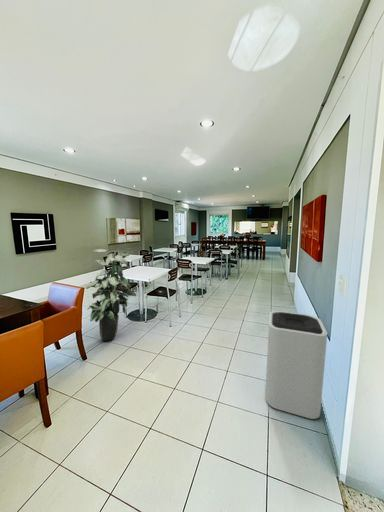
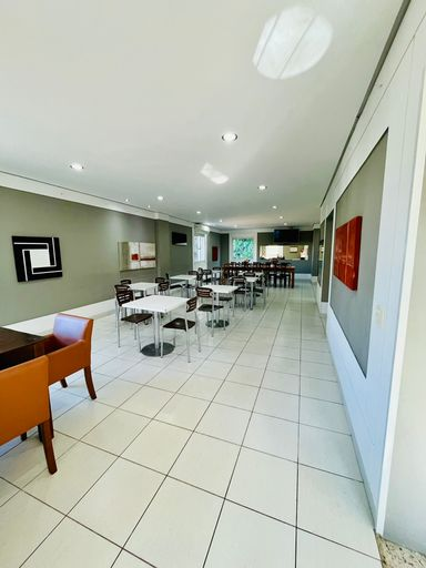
- indoor plant (109, 294)
- trash can (292, 358)
